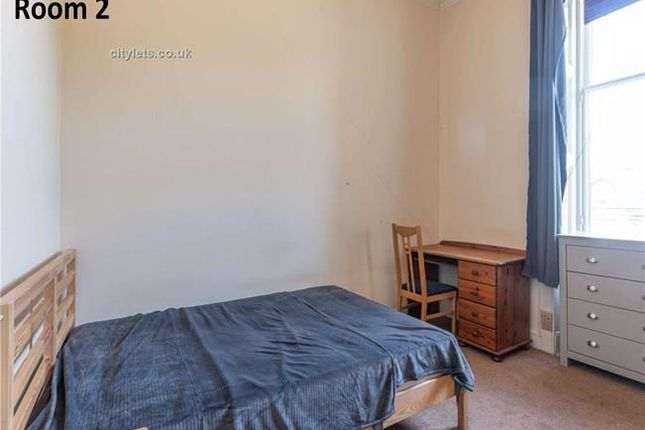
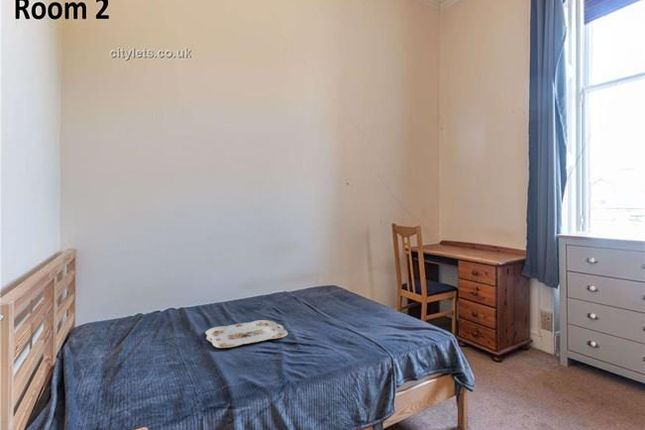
+ serving tray (246, 333)
